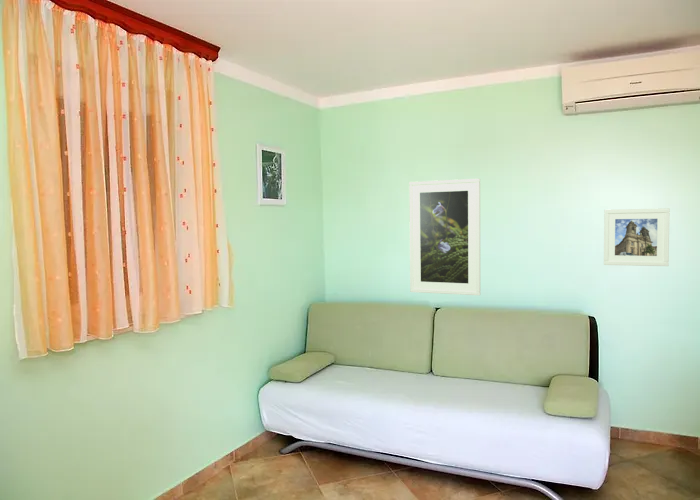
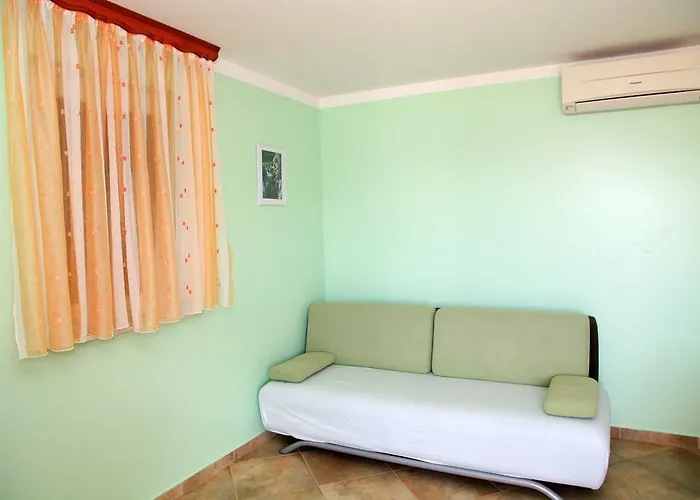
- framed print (635, 237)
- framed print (443, 237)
